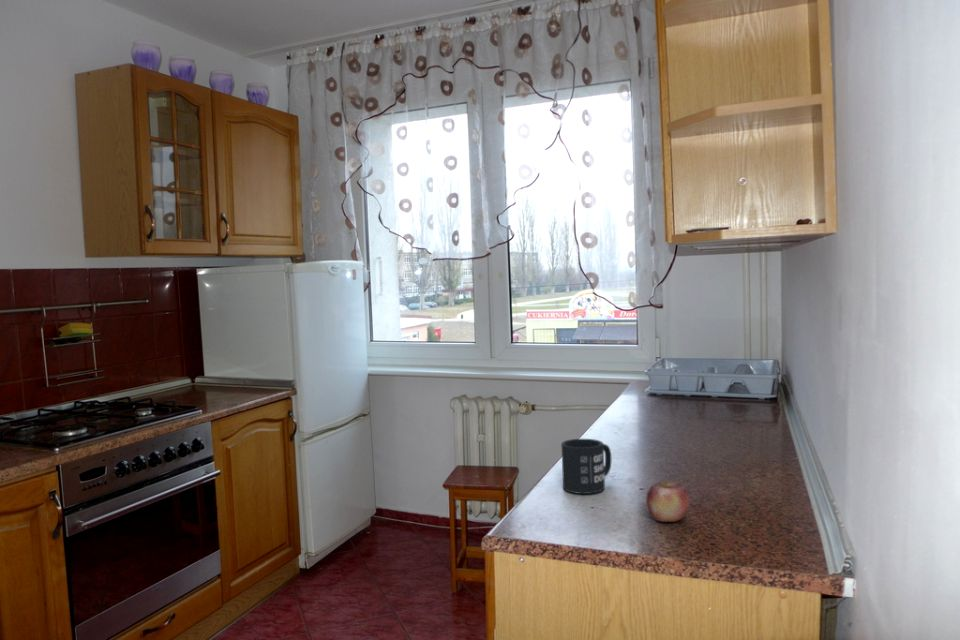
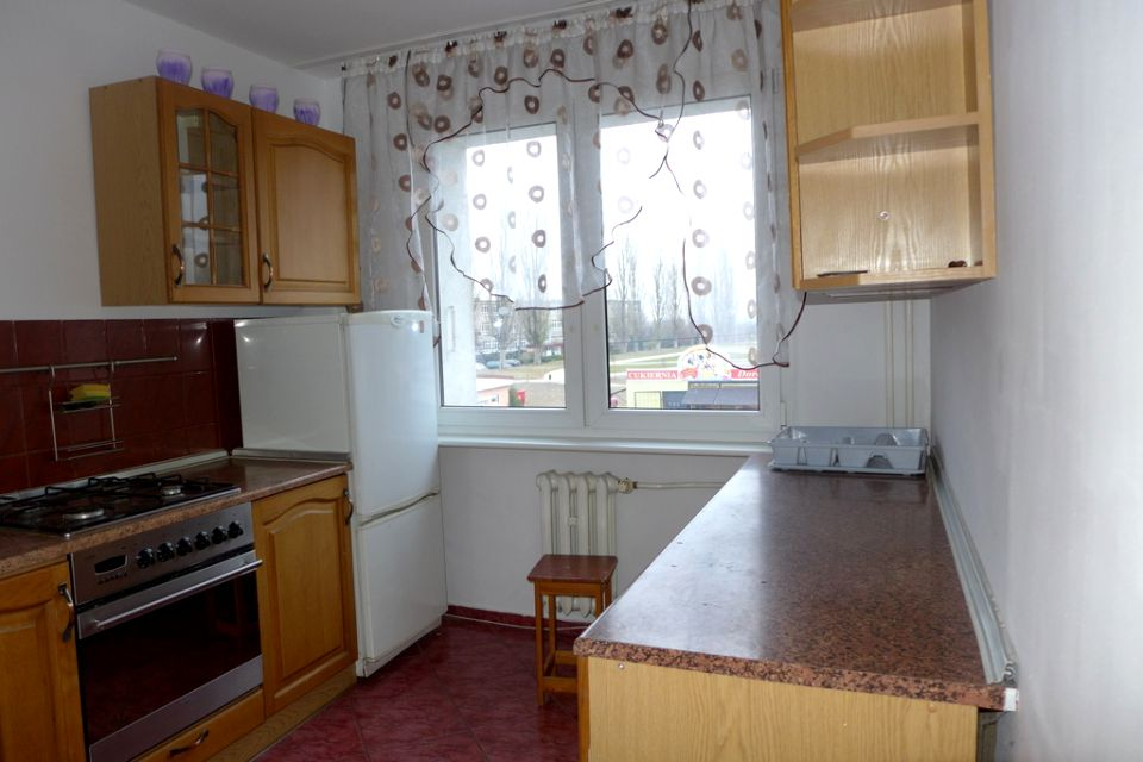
- mug (589, 463)
- apple (667, 498)
